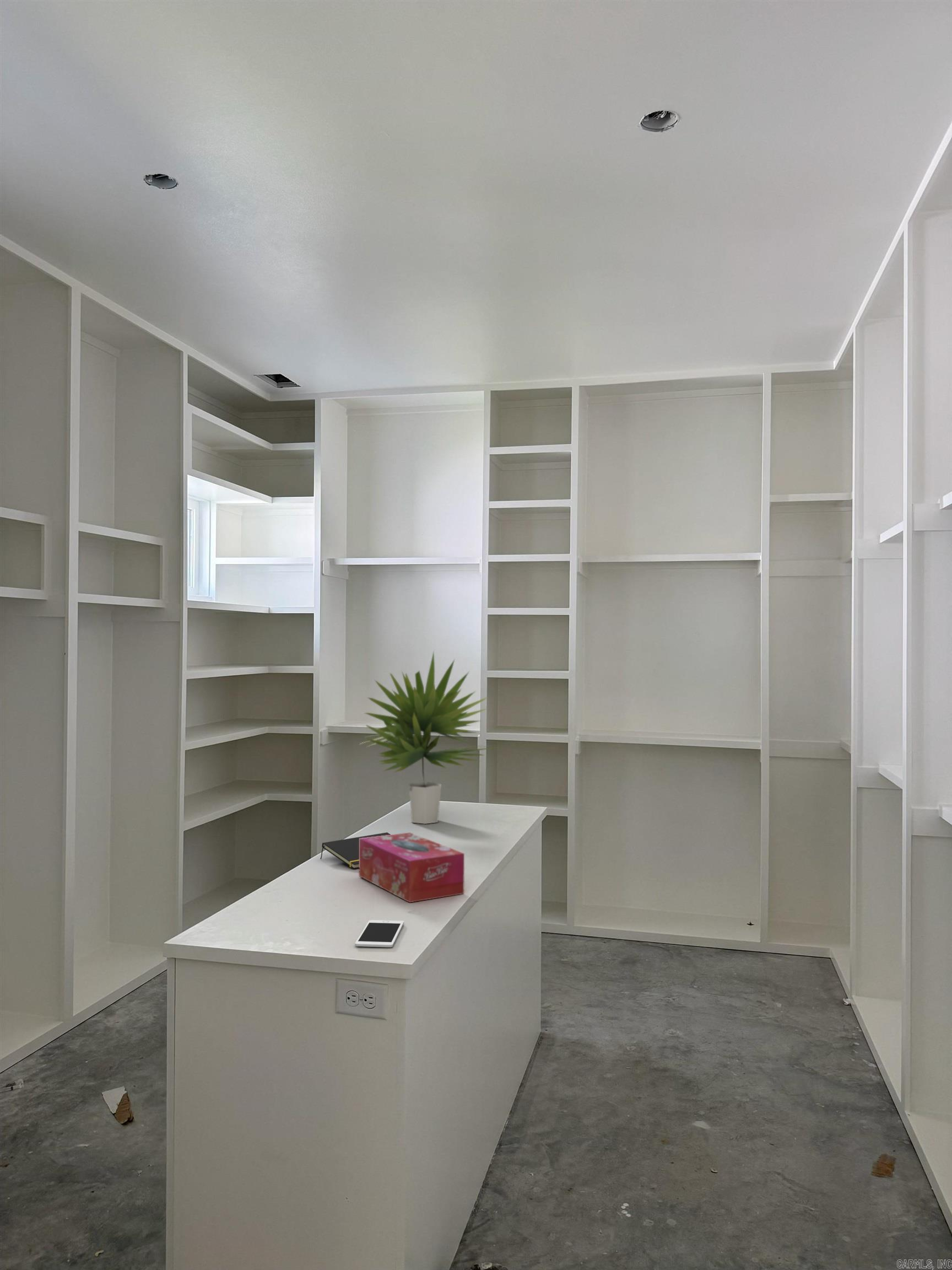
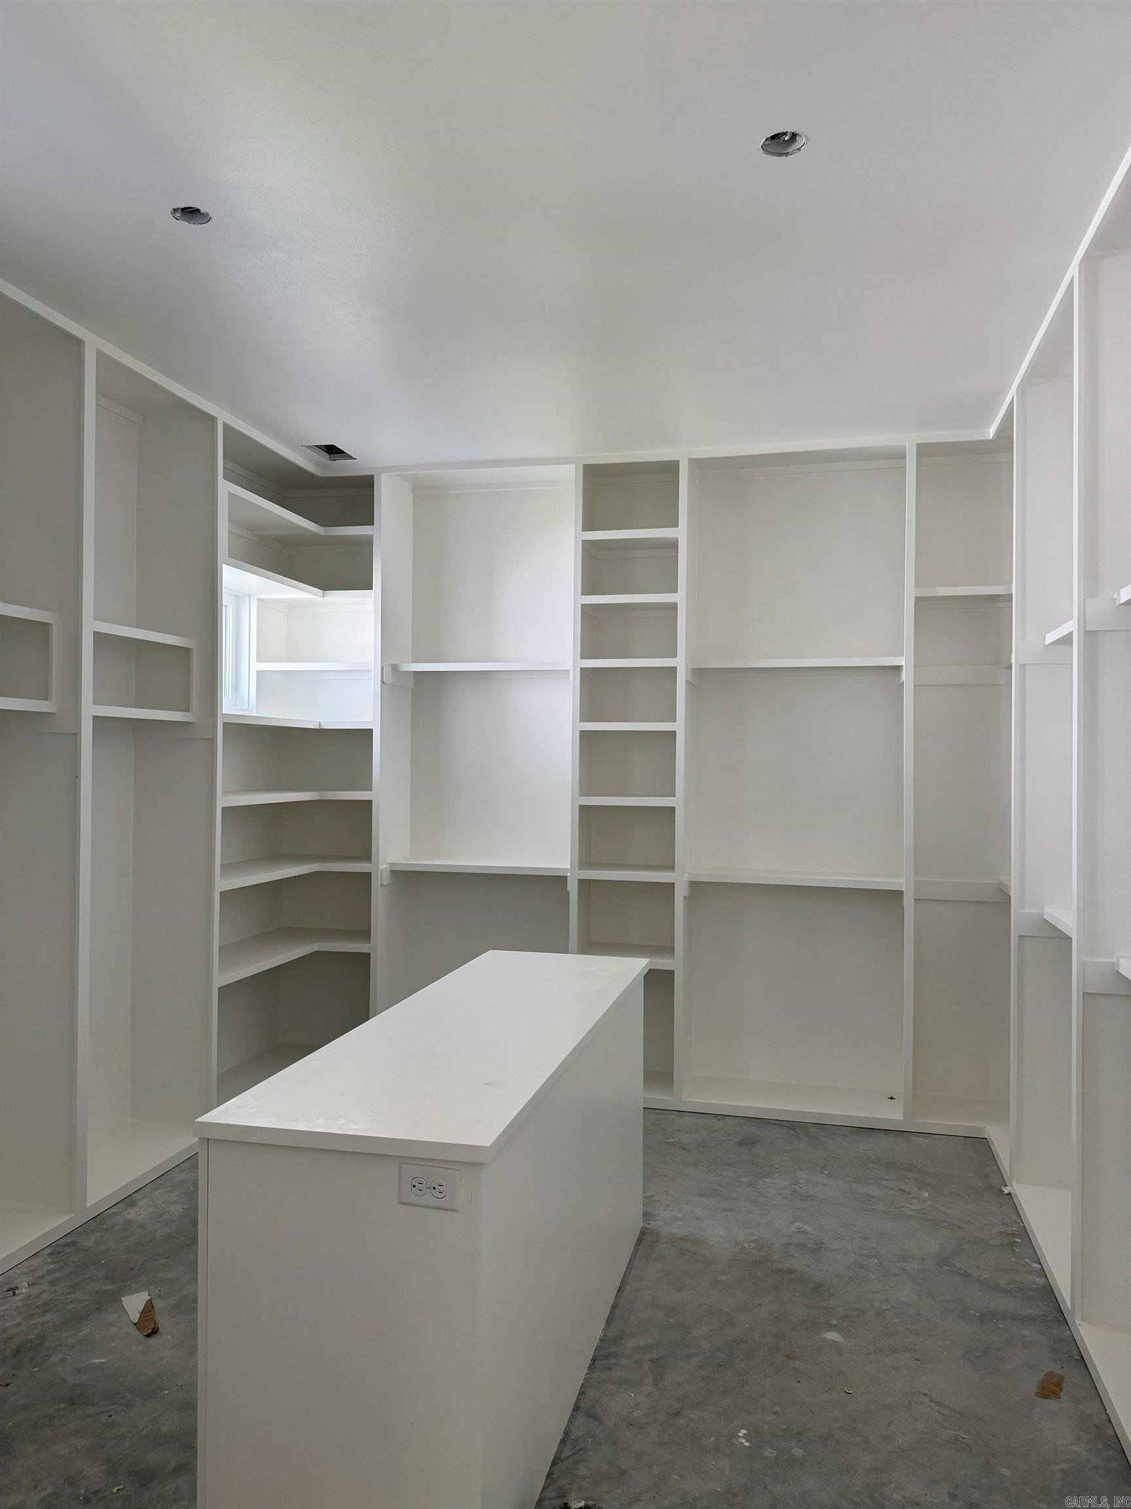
- tissue box (409, 865)
- plant (428, 735)
- notepad (359, 849)
- cell phone (380, 933)
